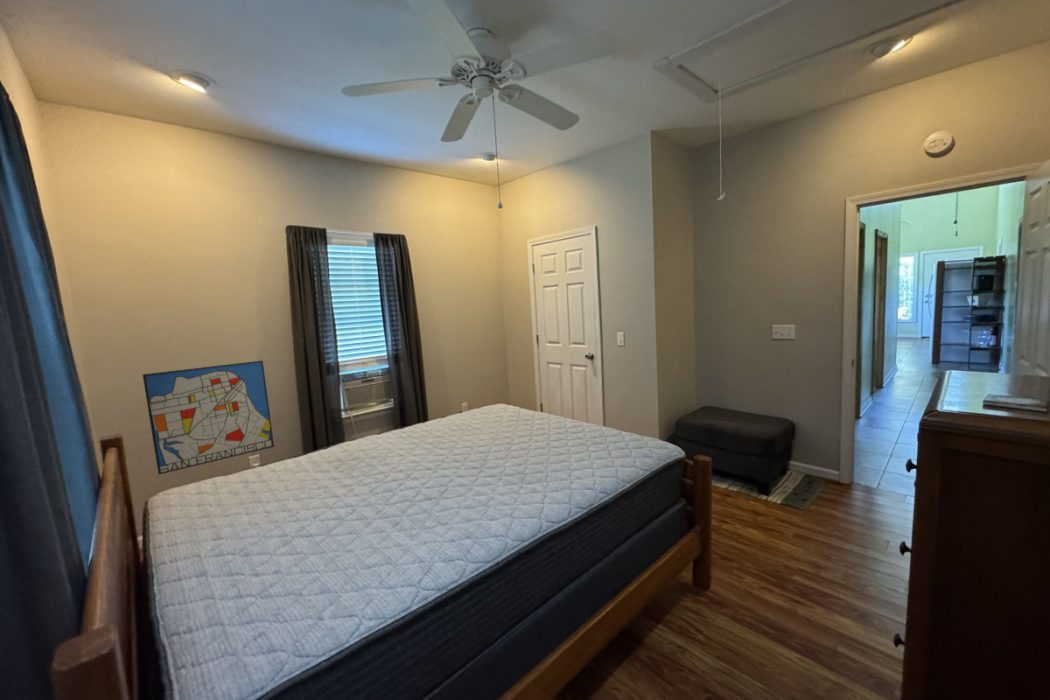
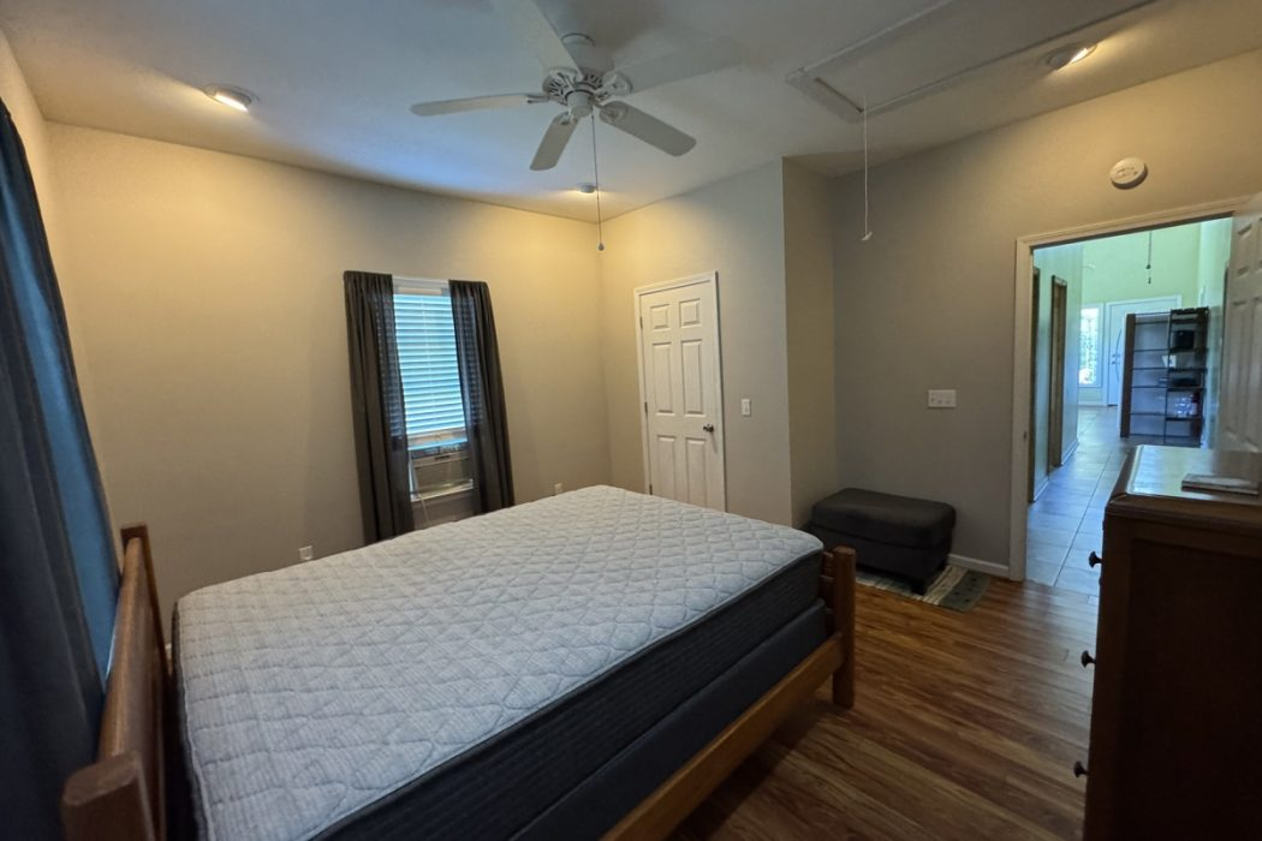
- wall art (214, 413)
